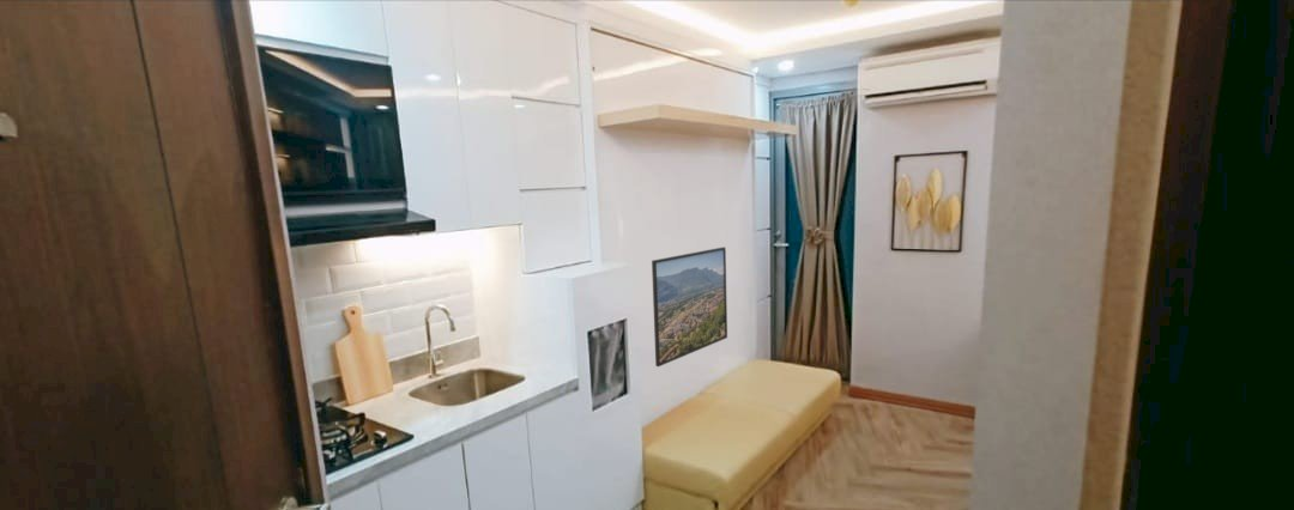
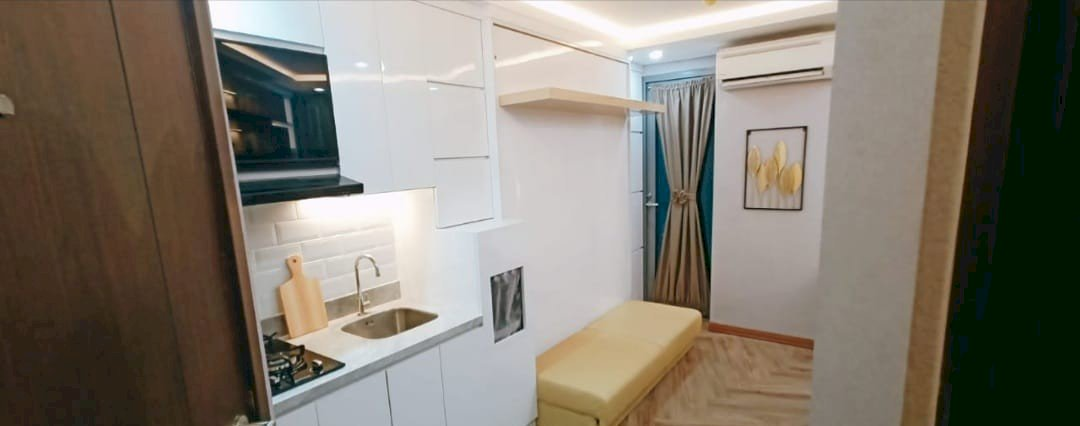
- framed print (693, 302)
